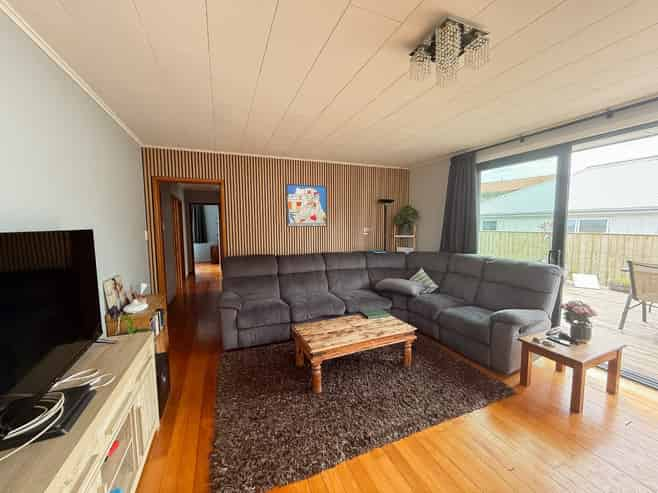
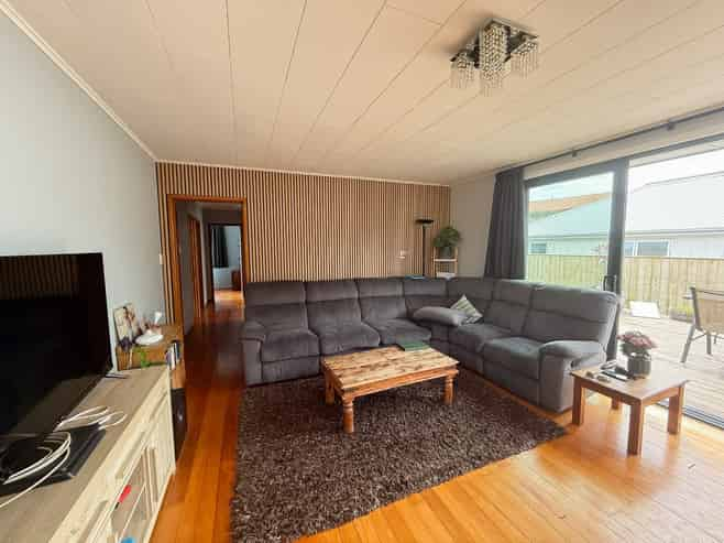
- wall art (307, 206)
